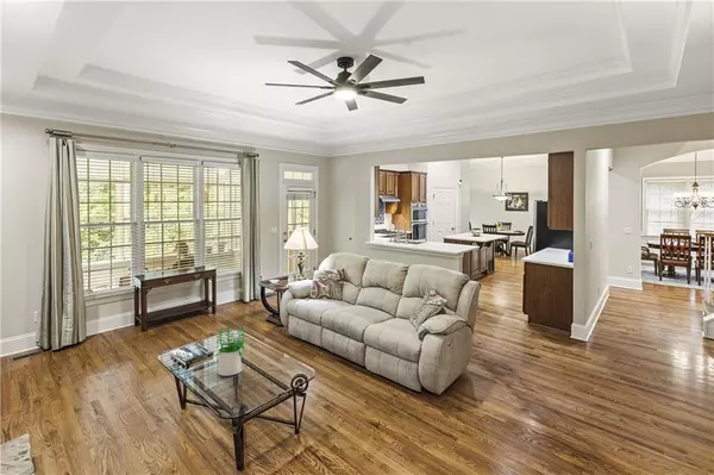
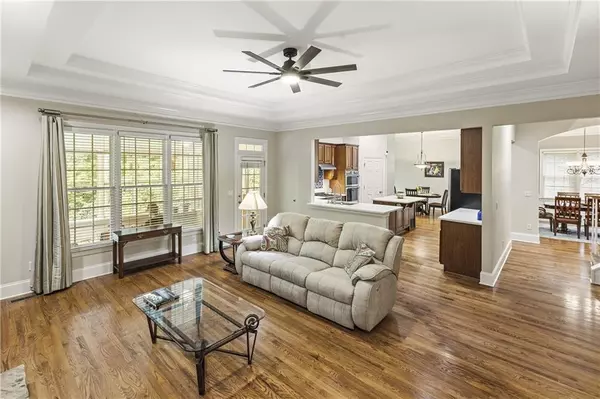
- potted plant (231, 348)
